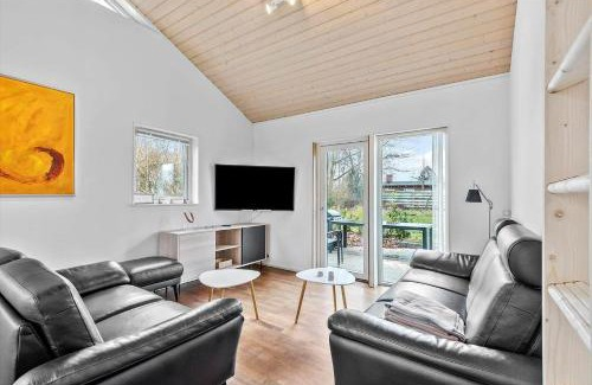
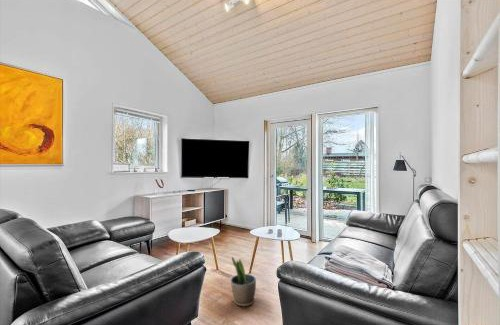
+ potted plant (243, 278)
